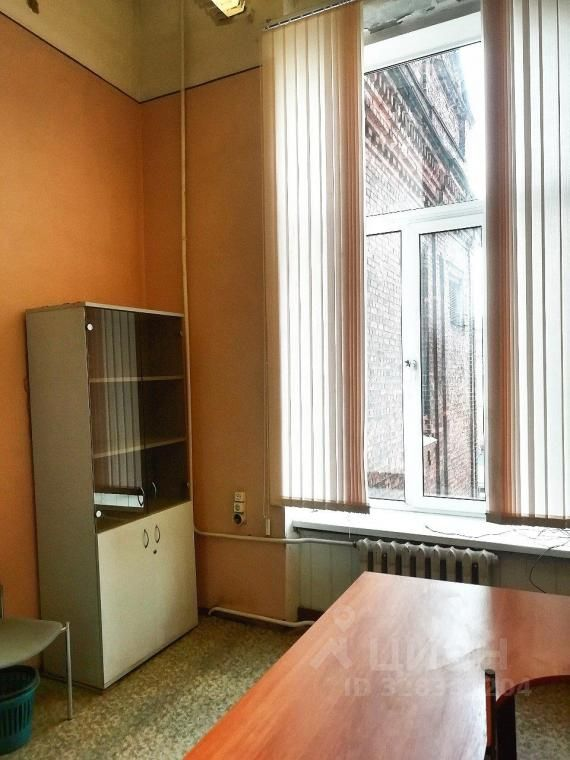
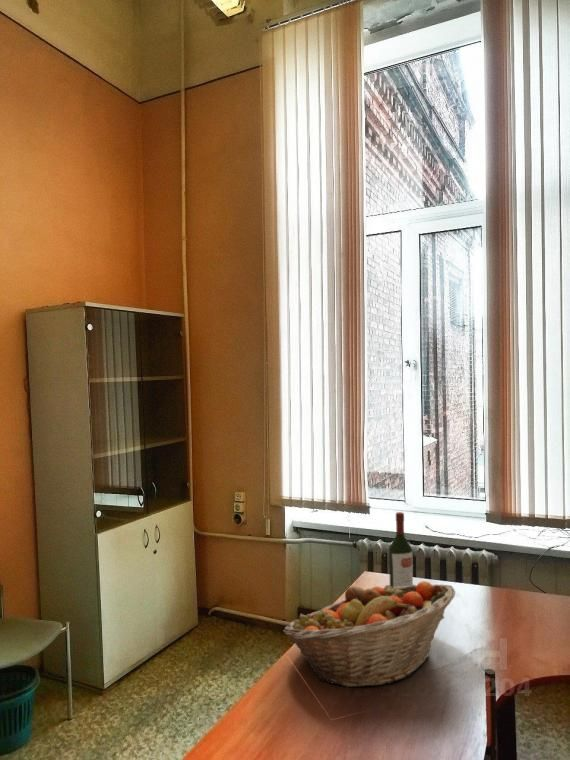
+ fruit basket (371, 622)
+ wine bottle (400, 555)
